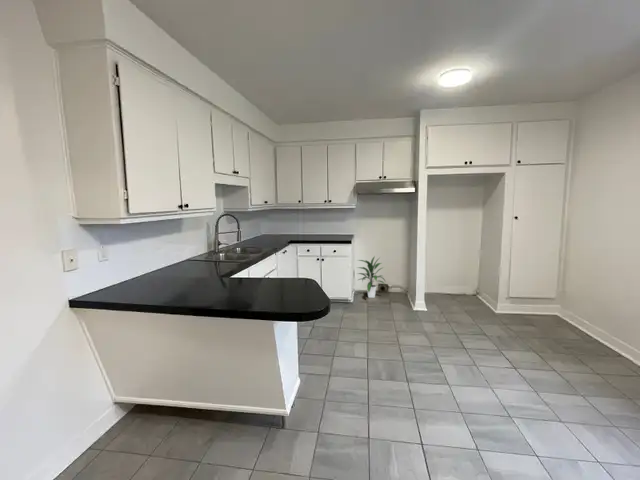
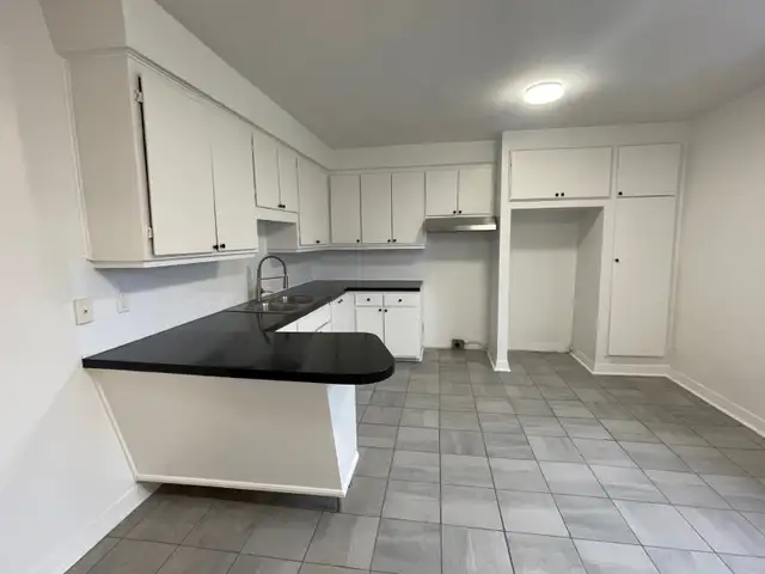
- indoor plant (371, 276)
